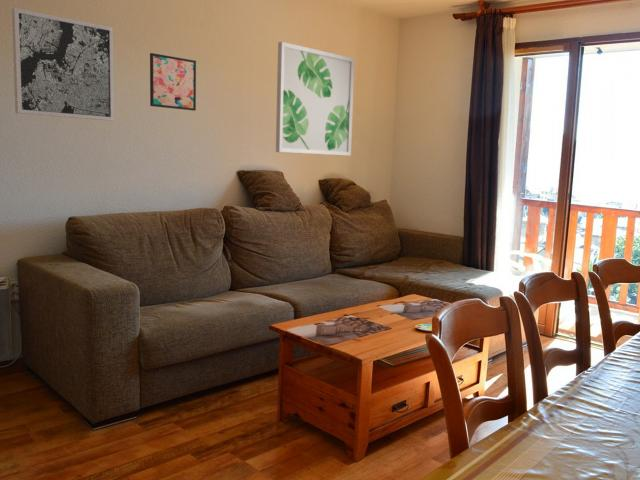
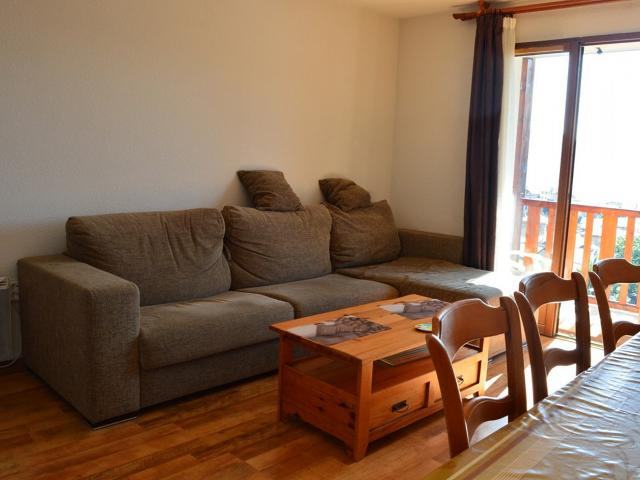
- wall art (317, 102)
- wall art (66, 68)
- wall art (173, 82)
